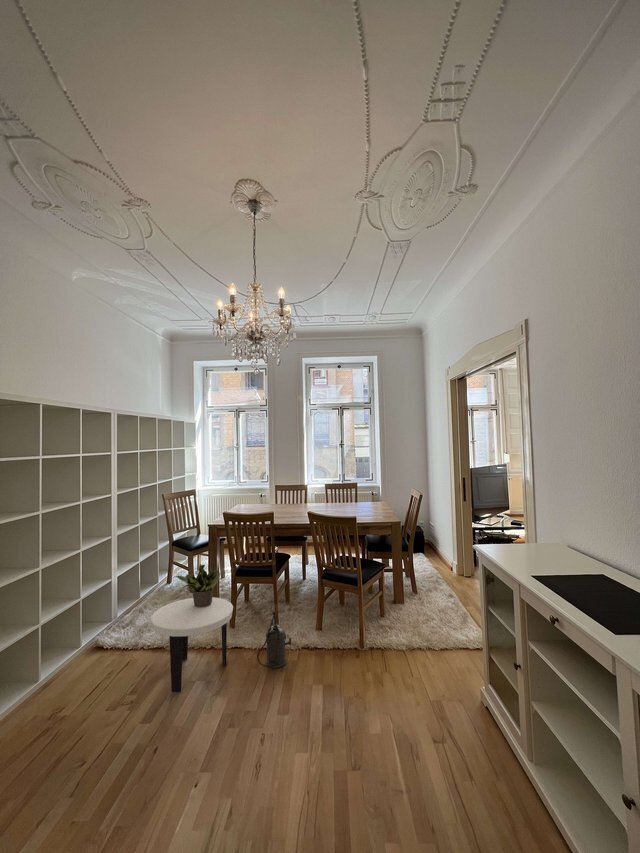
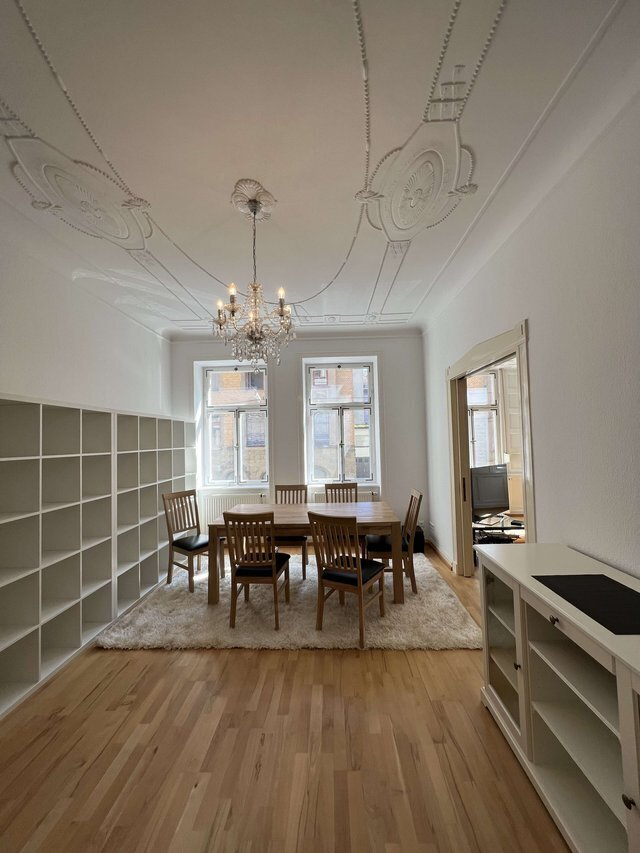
- potted plant (197, 583)
- oil lamp (273, 638)
- side table (187, 642)
